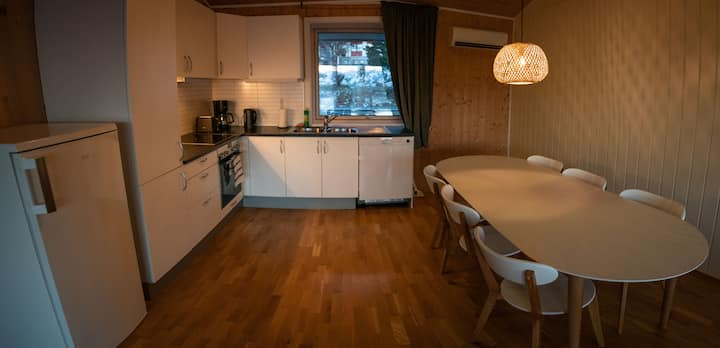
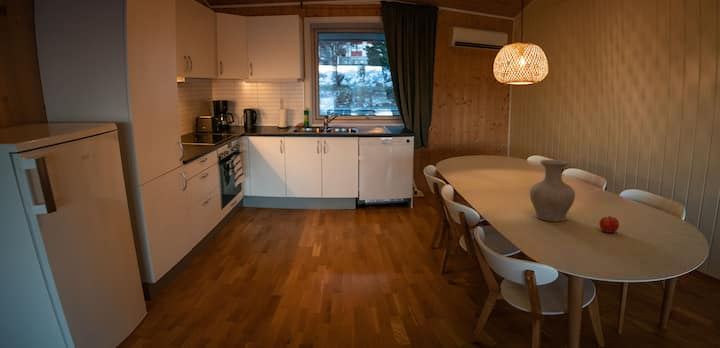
+ vase (552, 190)
+ fruit (609, 223)
